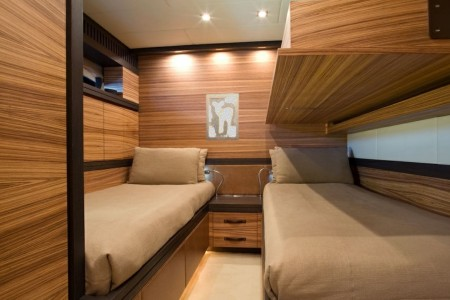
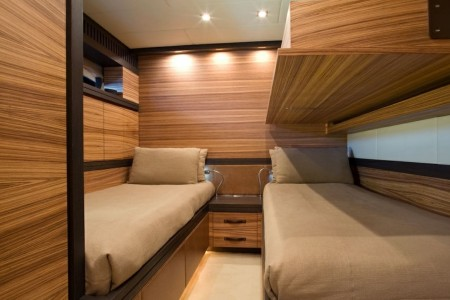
- wall art (222, 117)
